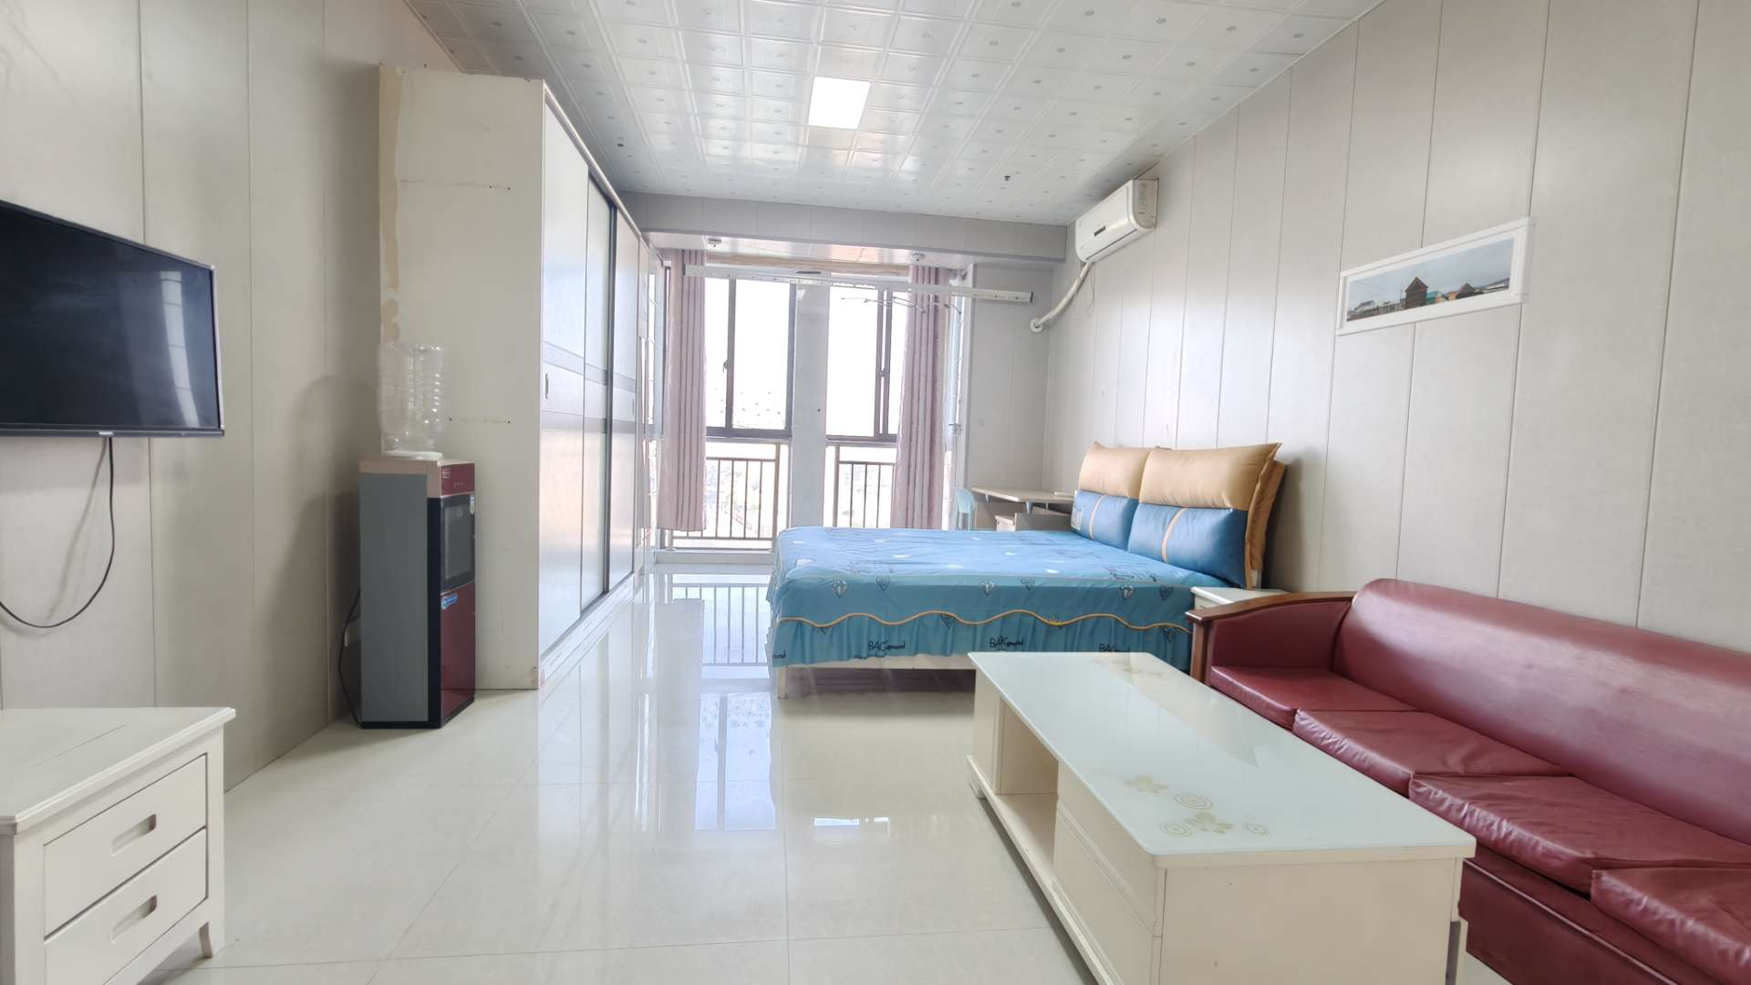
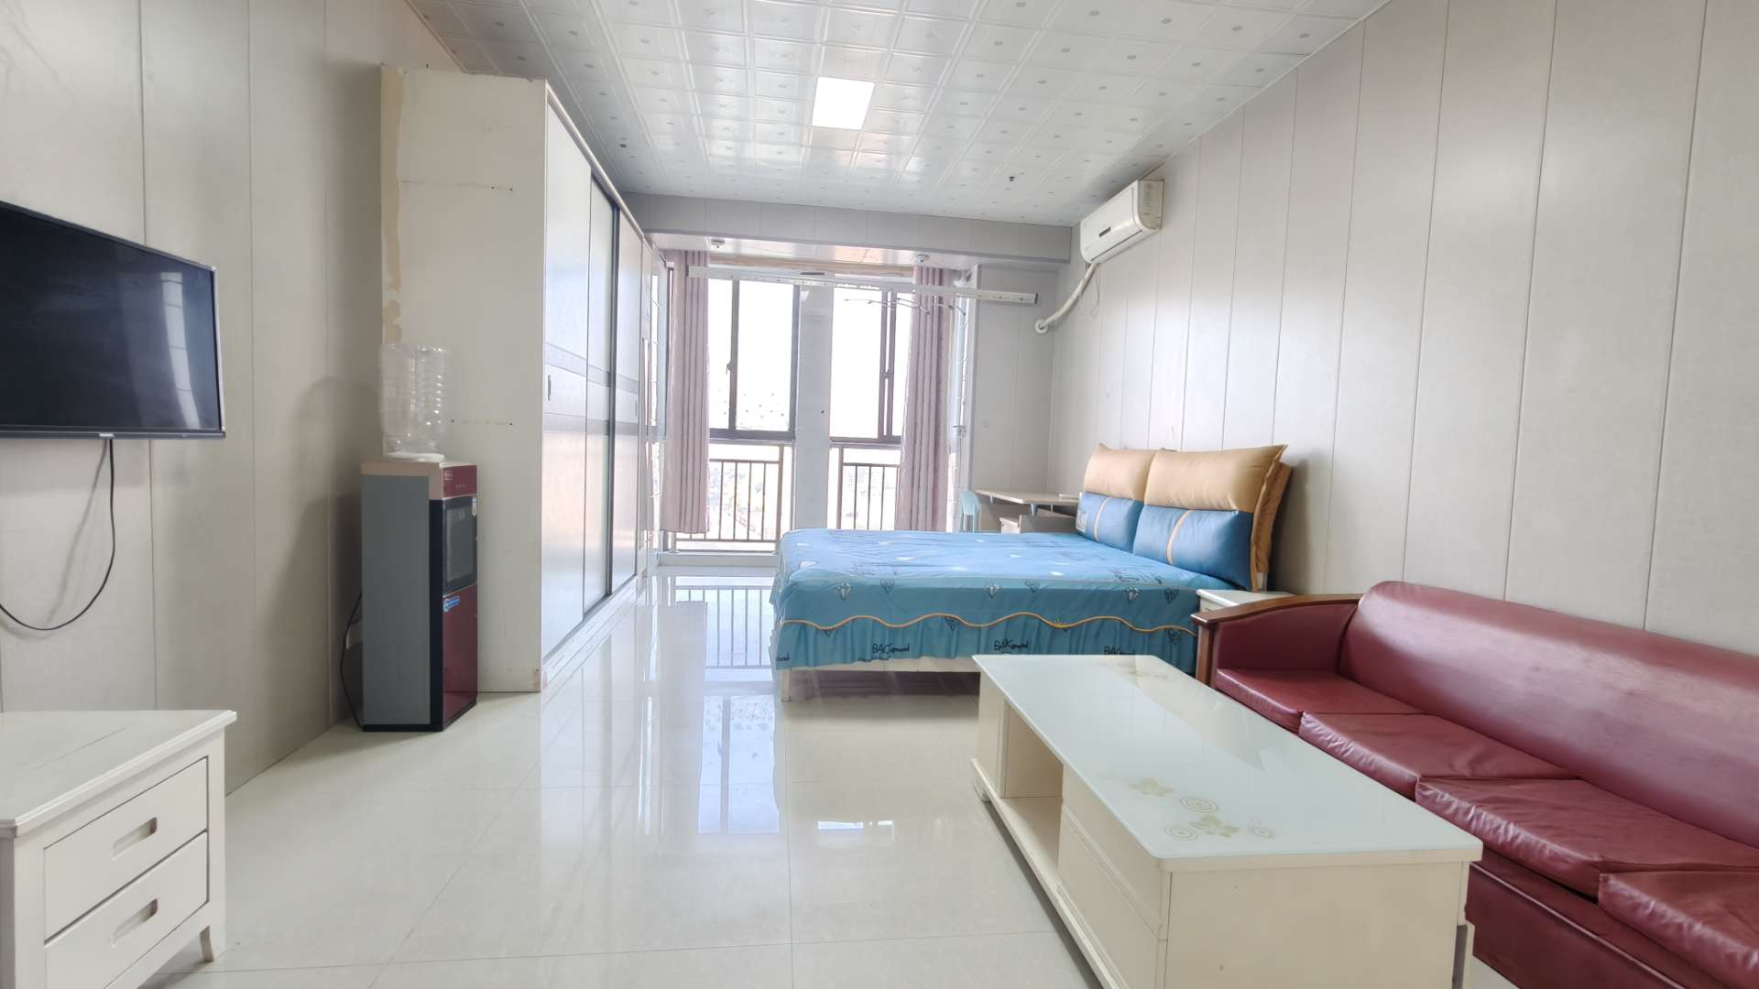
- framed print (1420, 285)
